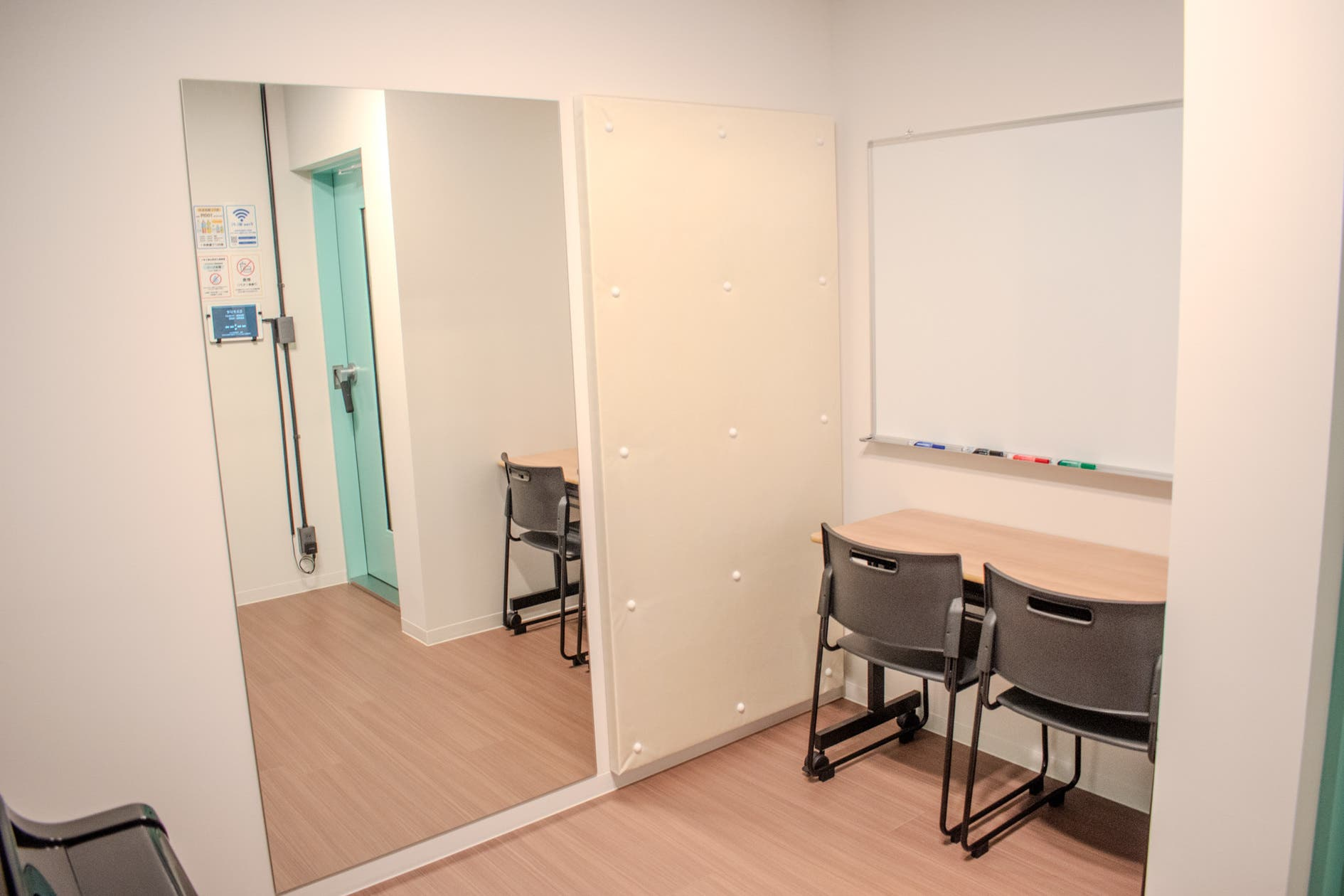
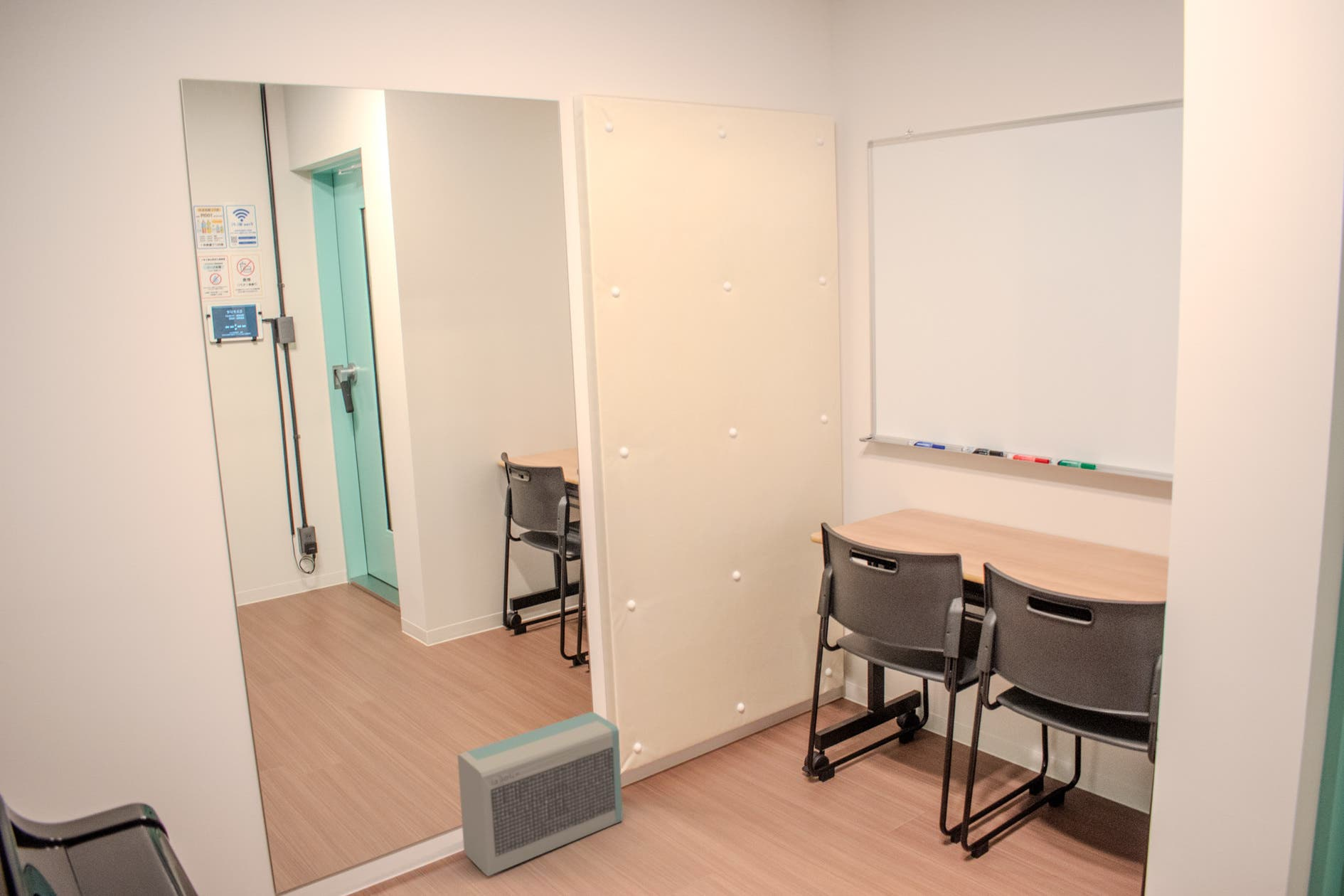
+ air purifier (543, 789)
